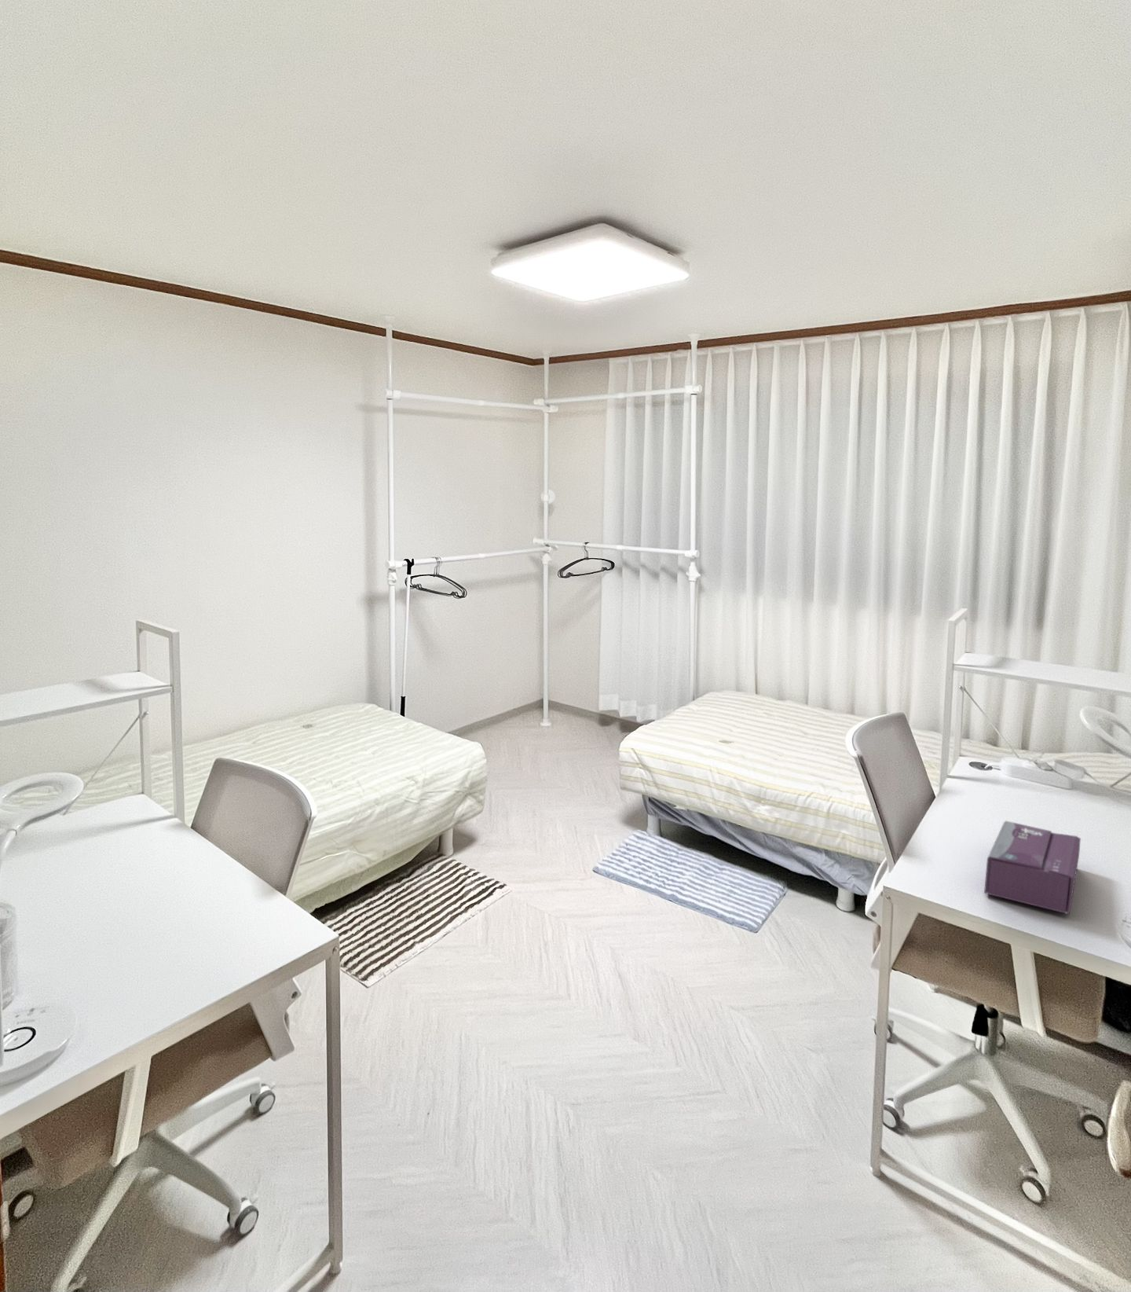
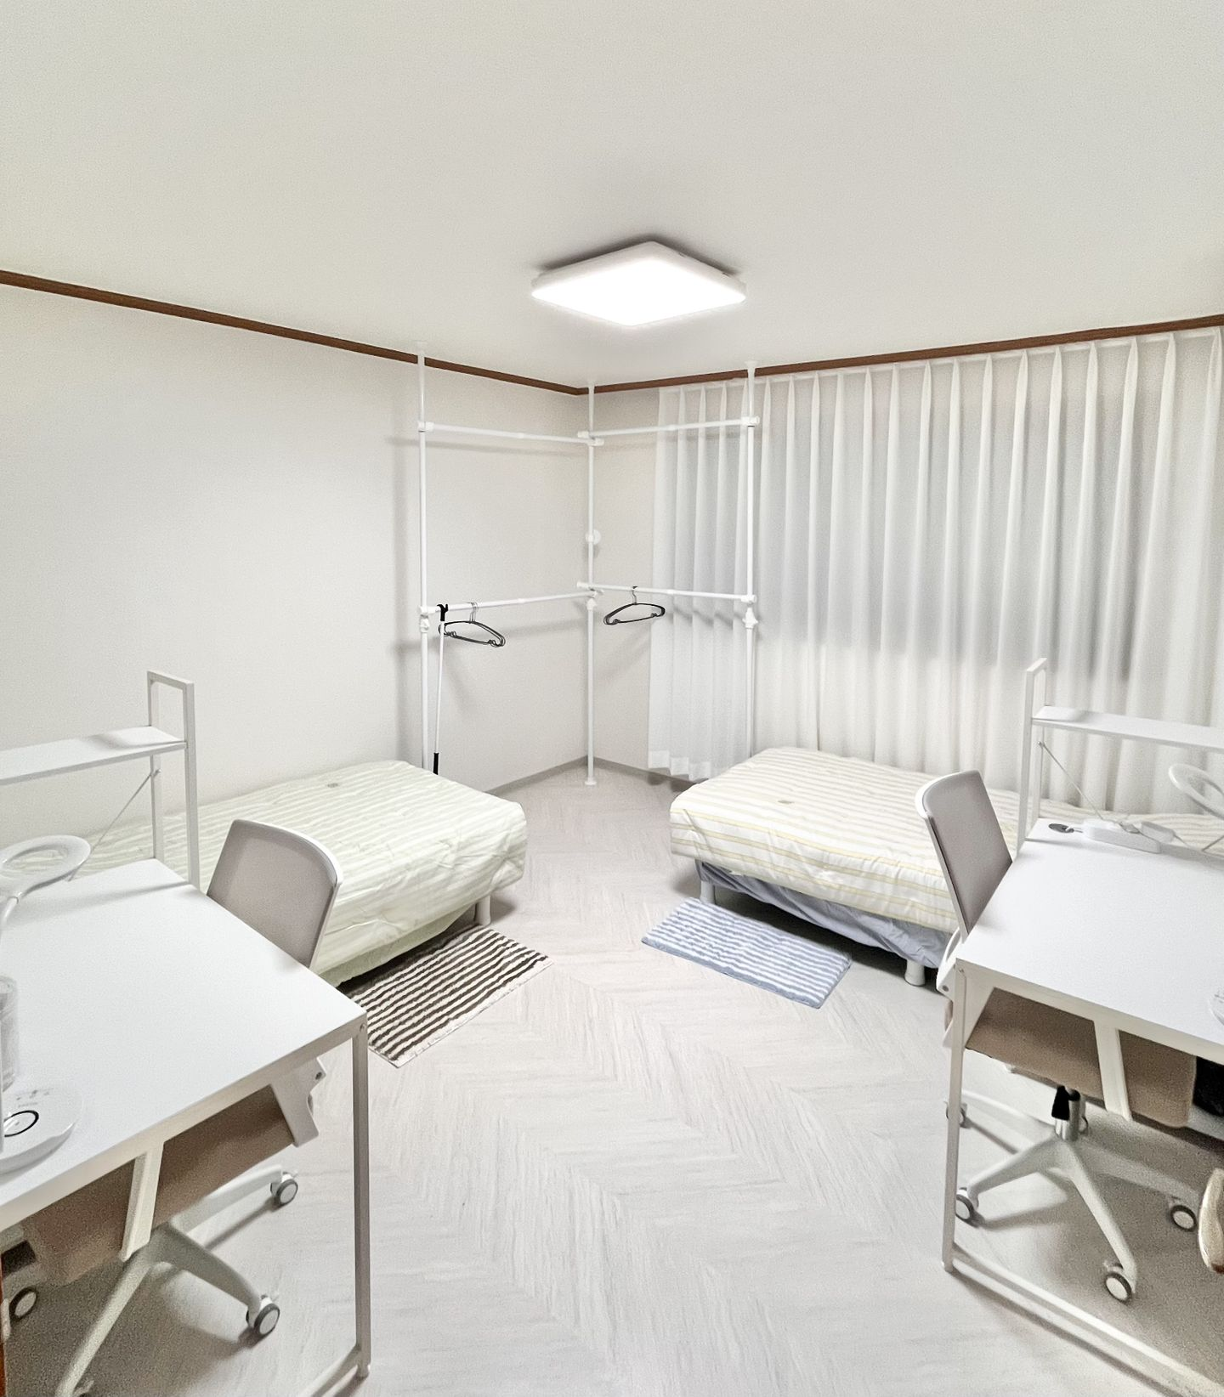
- tissue box (1033, 862)
